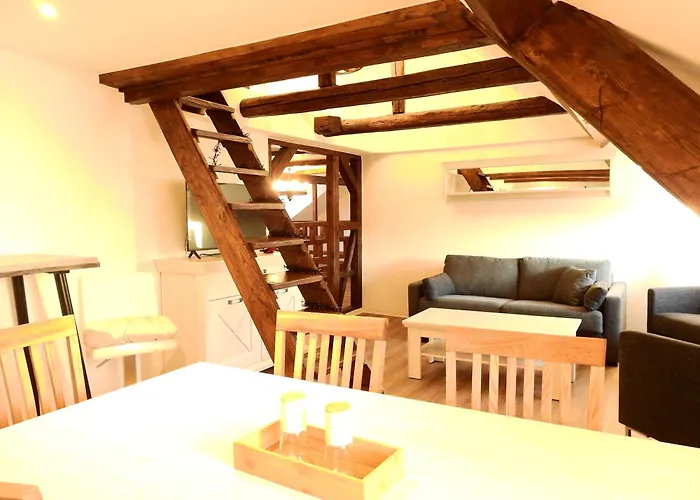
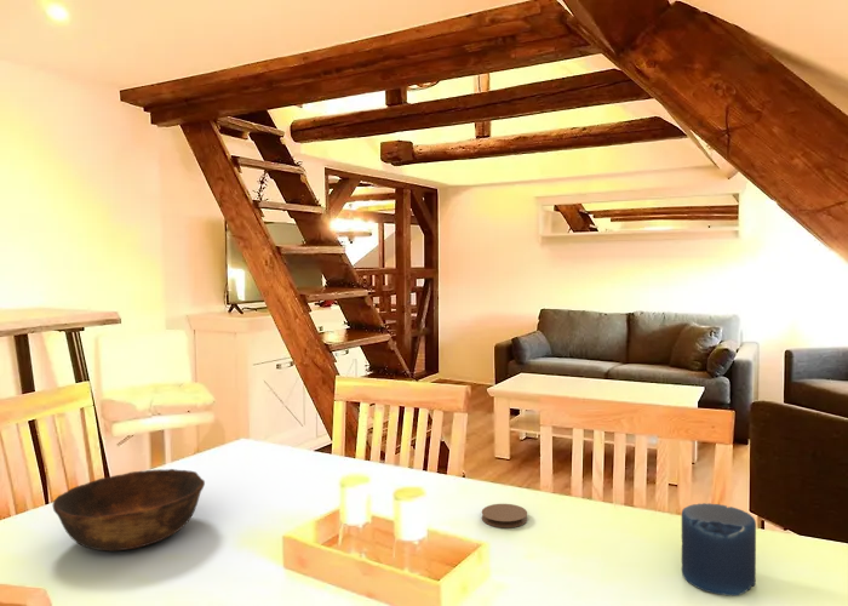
+ candle (717, 547)
+ coaster (504, 515)
+ bowl (133, 511)
